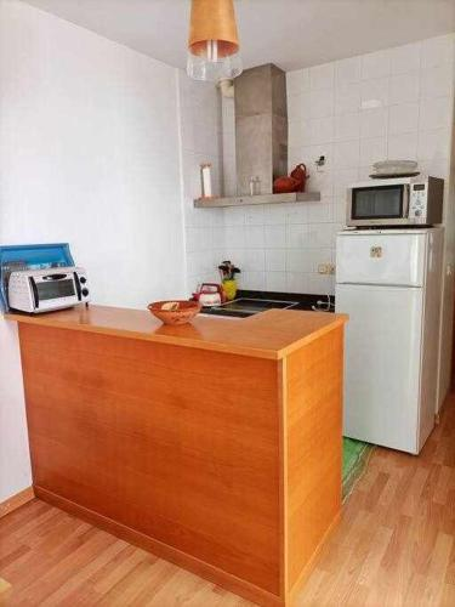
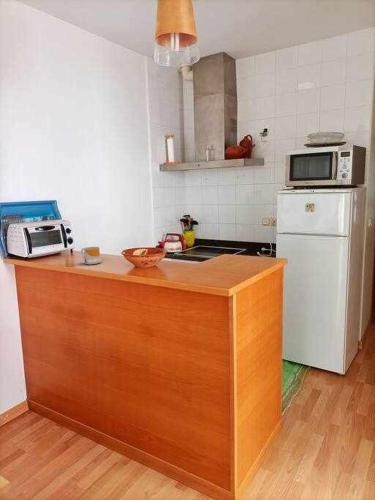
+ mug (89, 255)
